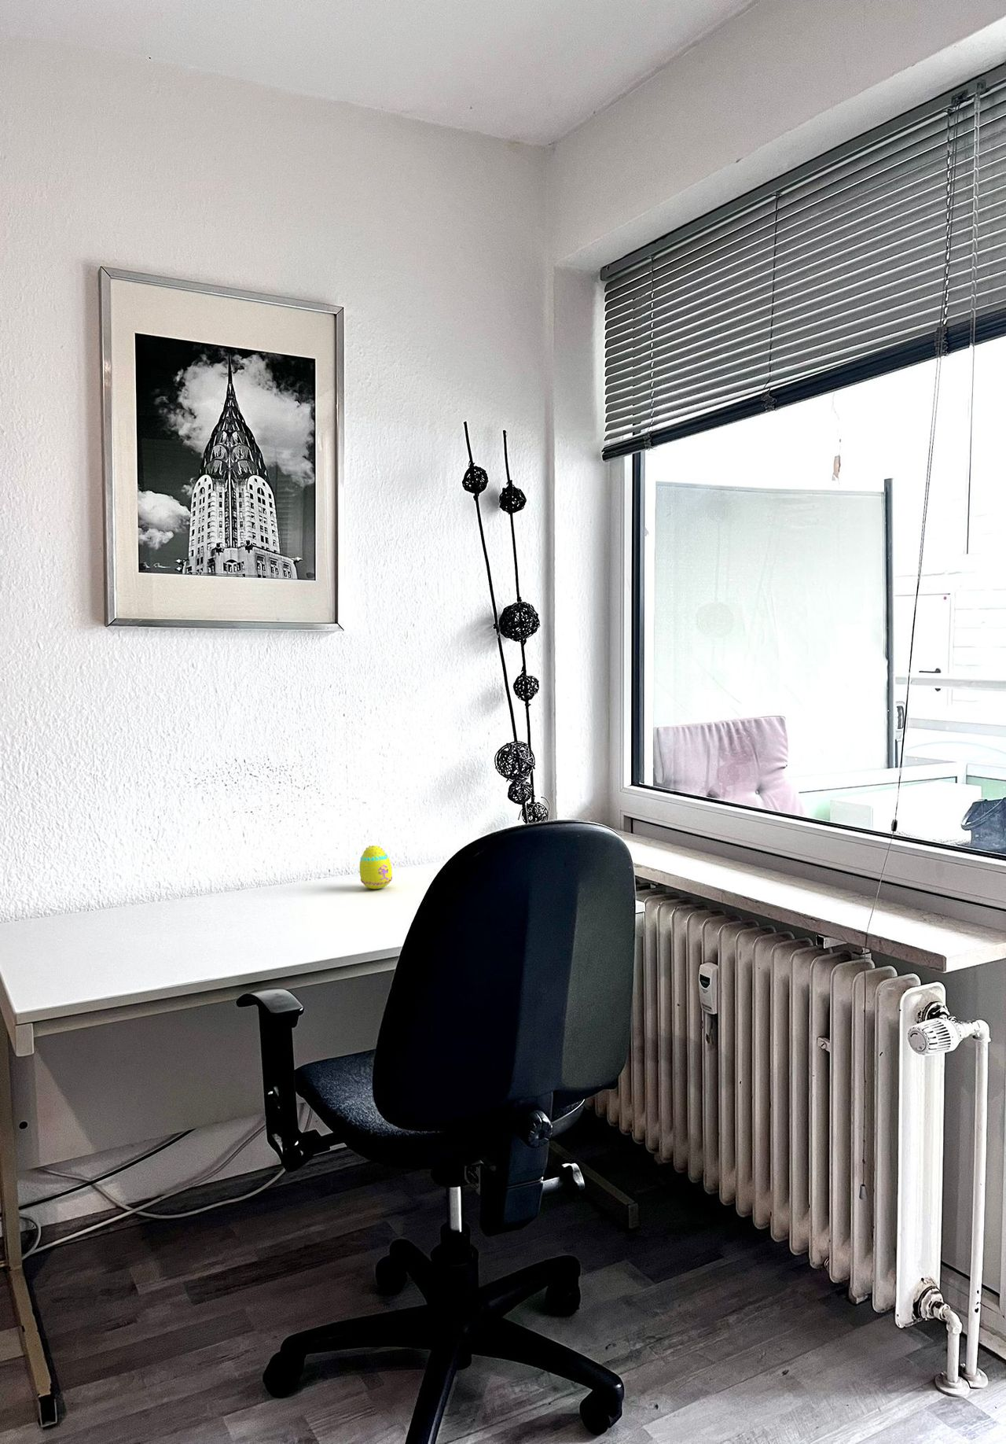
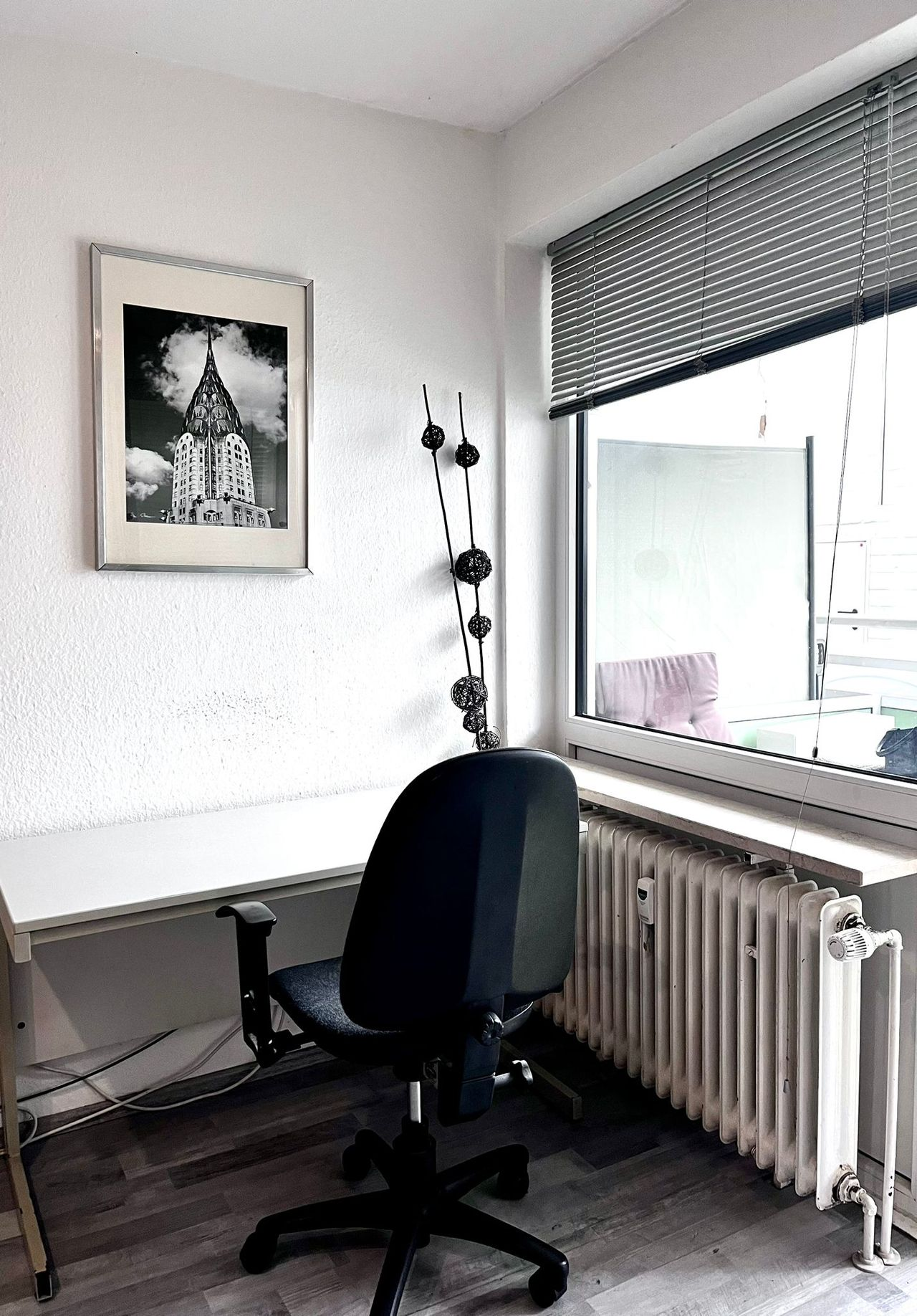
- egg (375, 867)
